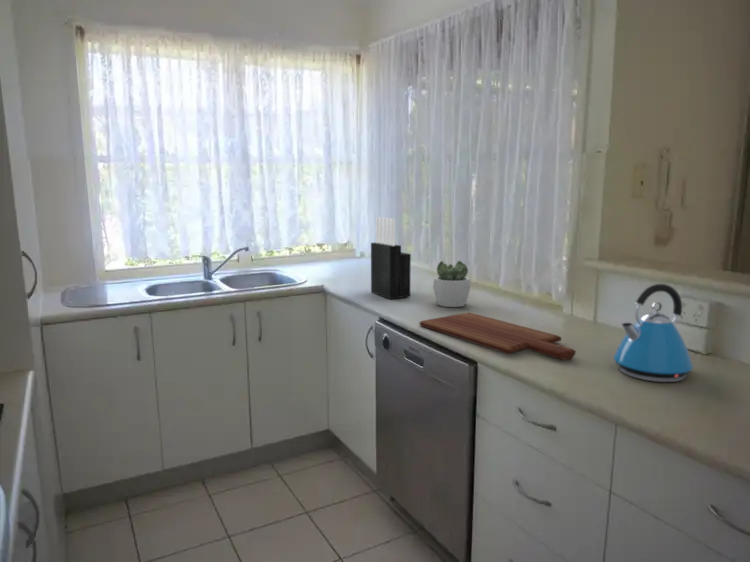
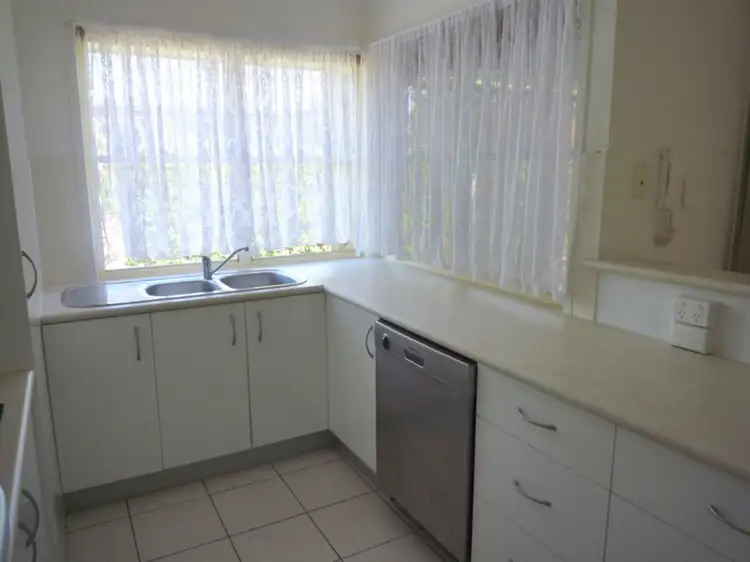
- succulent plant (451, 283)
- cutting board (489, 331)
- knife block (392, 256)
- kettle (657, 328)
